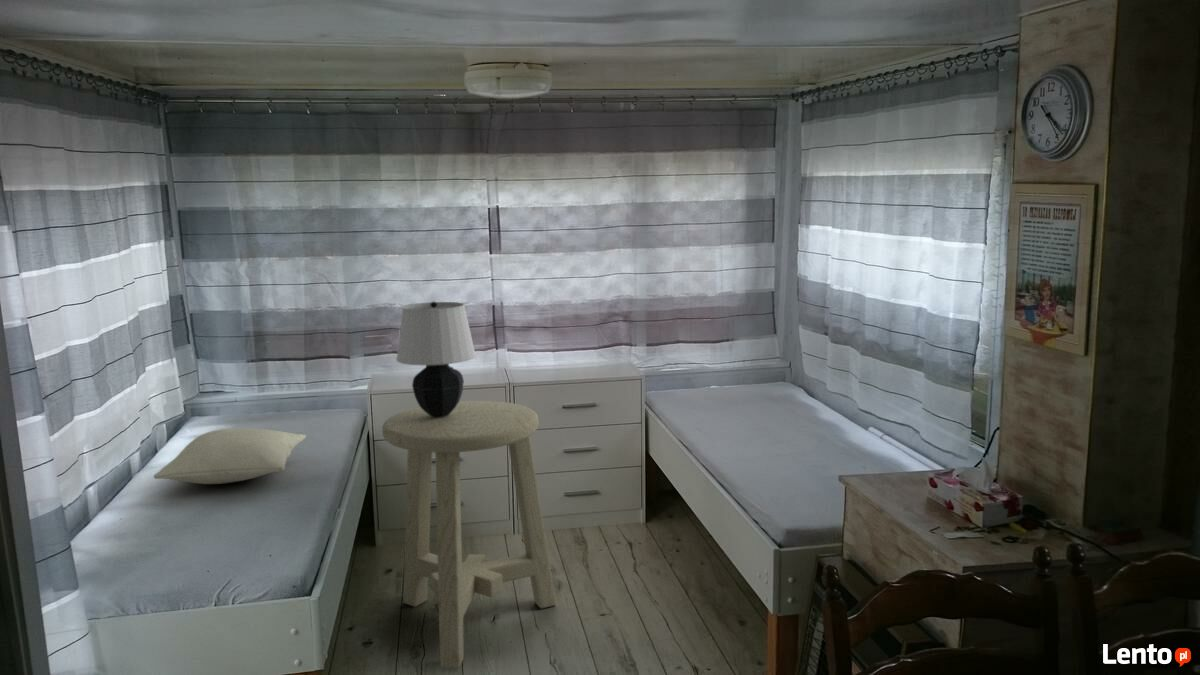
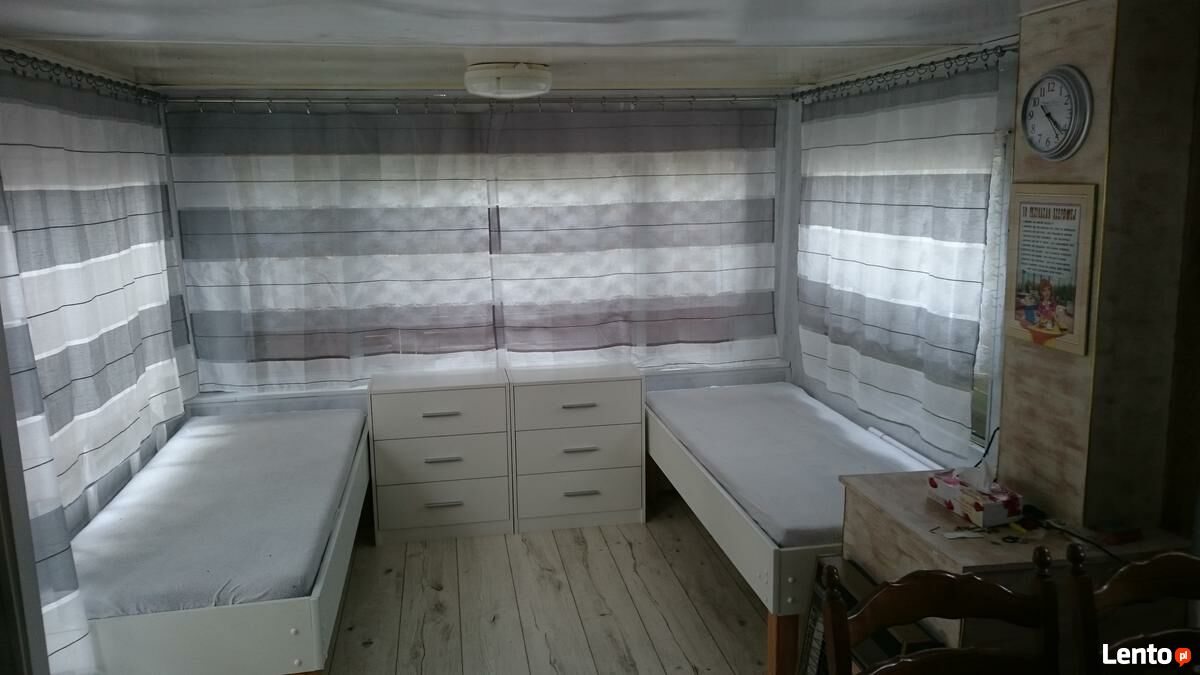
- pillow (235, 455)
- stool (460, 520)
- table lamp (436, 359)
